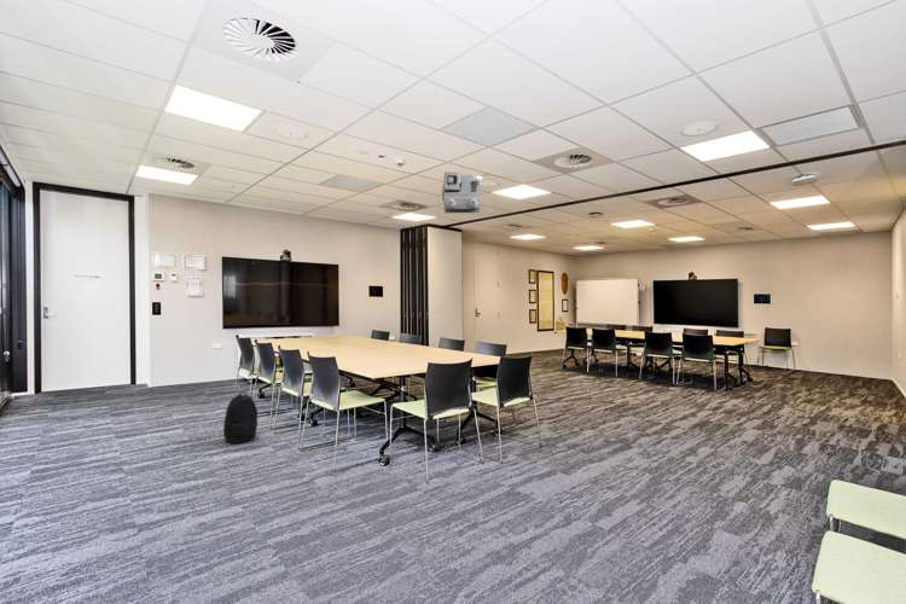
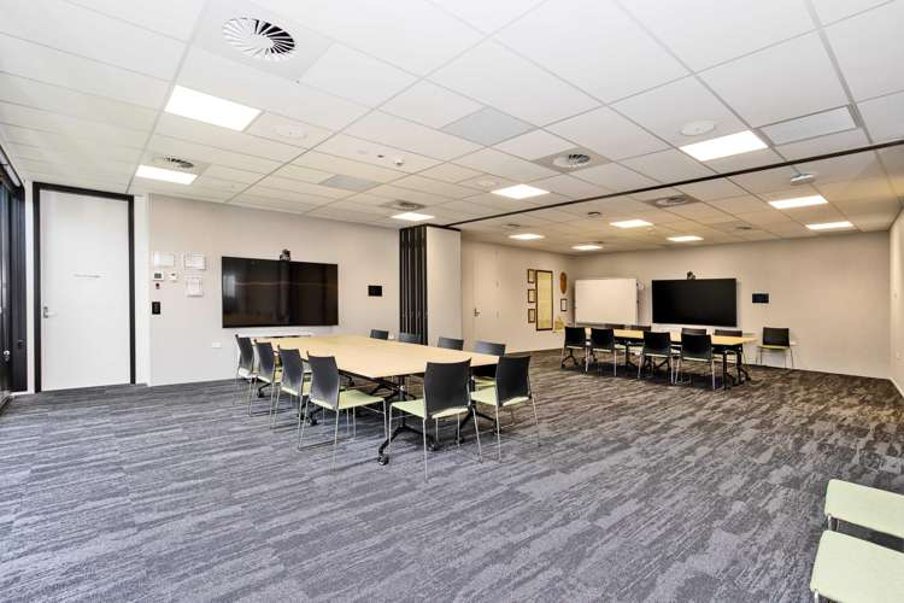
- backpack (242, 416)
- total station (461, 191)
